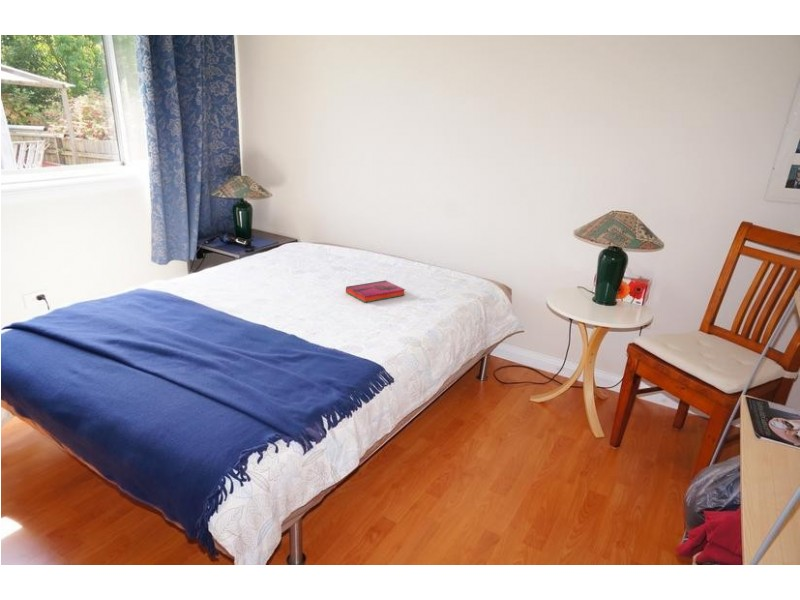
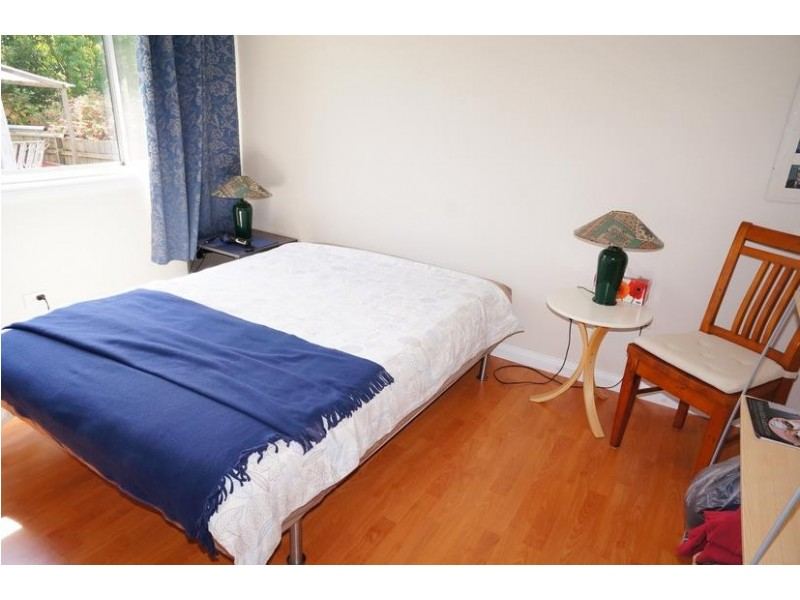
- hardback book (375, 290)
